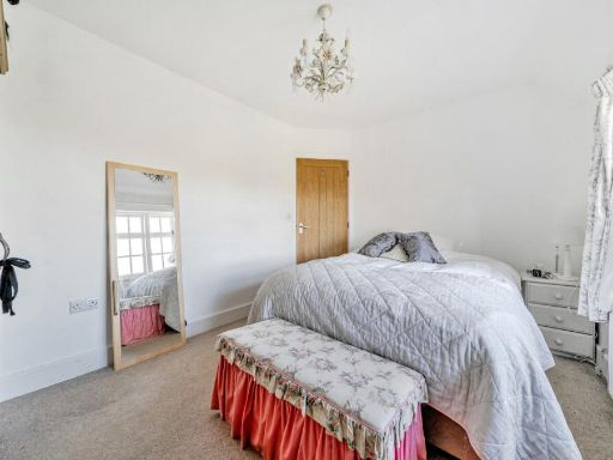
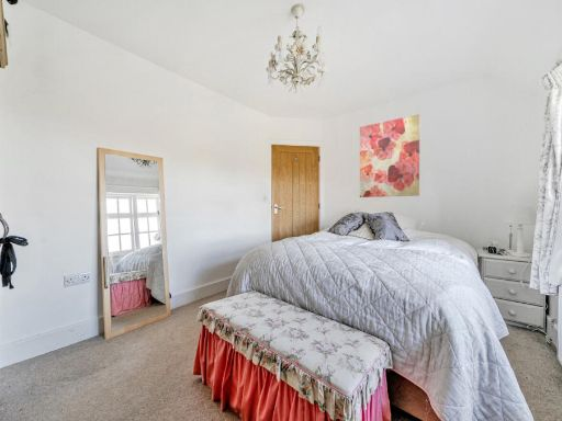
+ wall art (387, 159)
